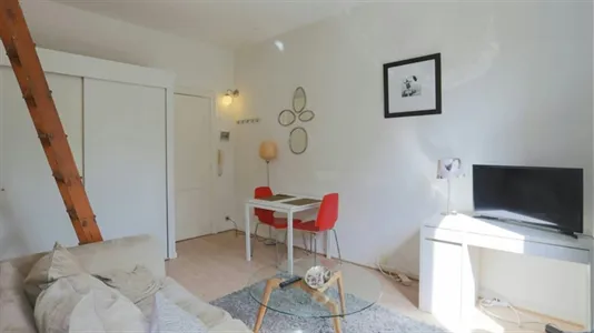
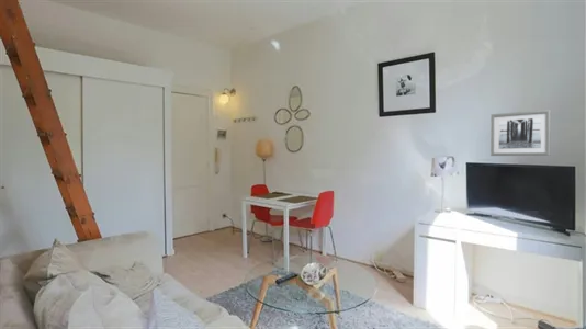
+ wall art (519, 134)
